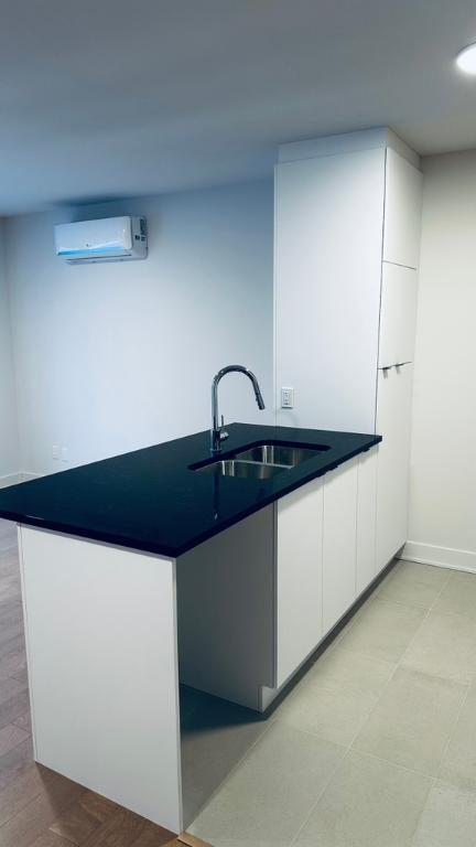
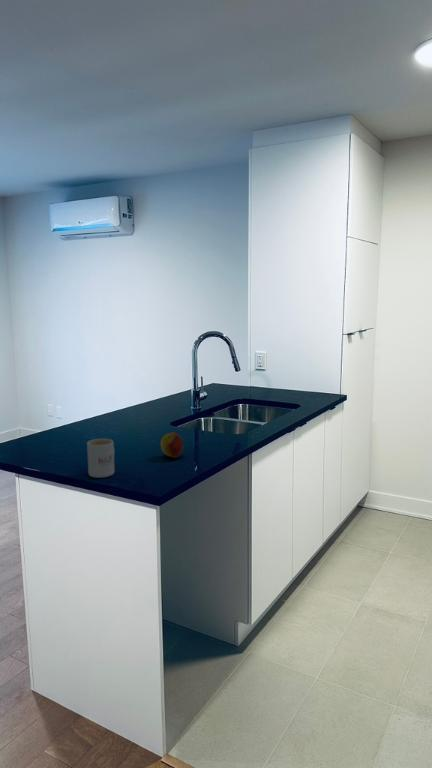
+ apple (172, 445)
+ mug (103, 456)
